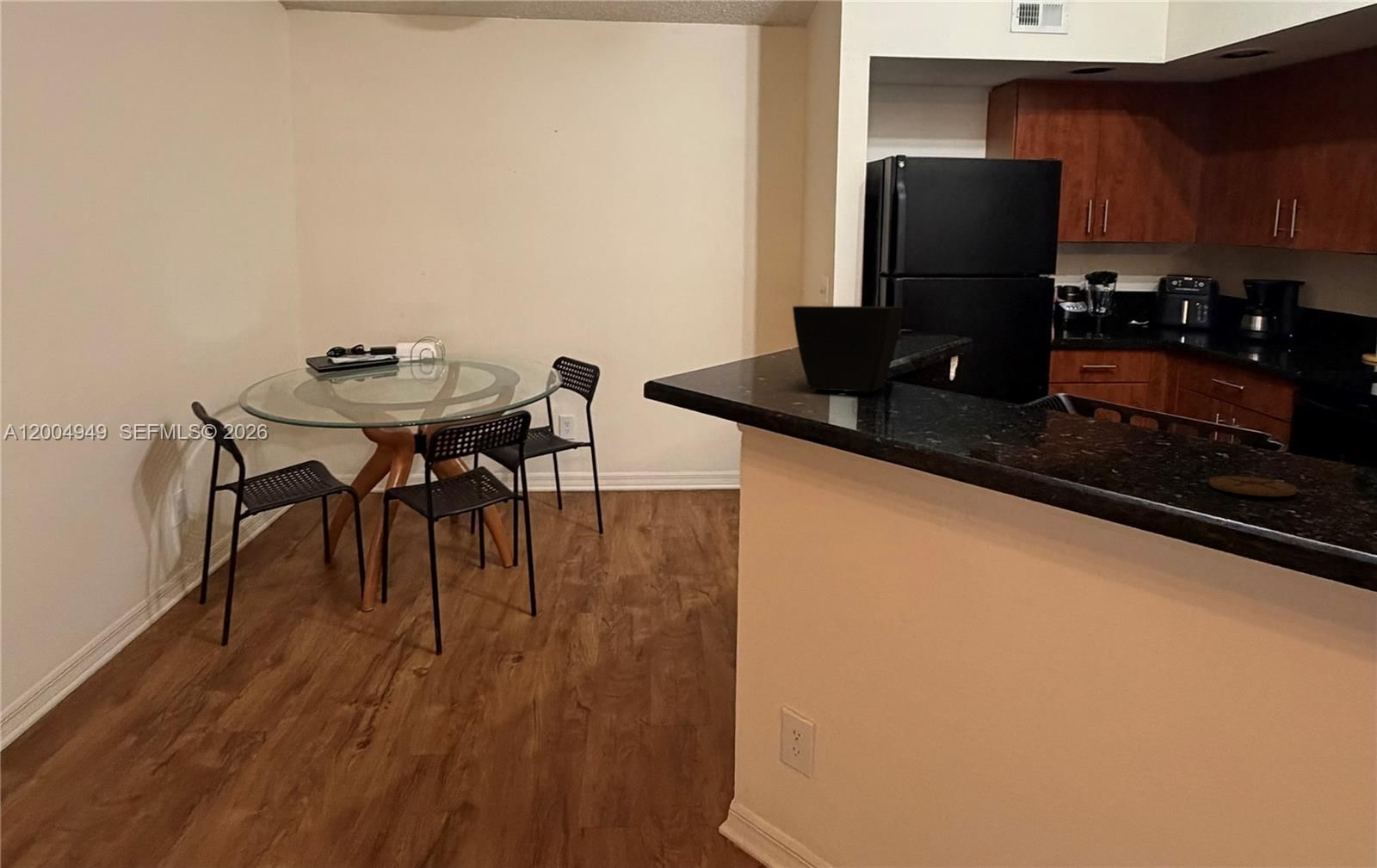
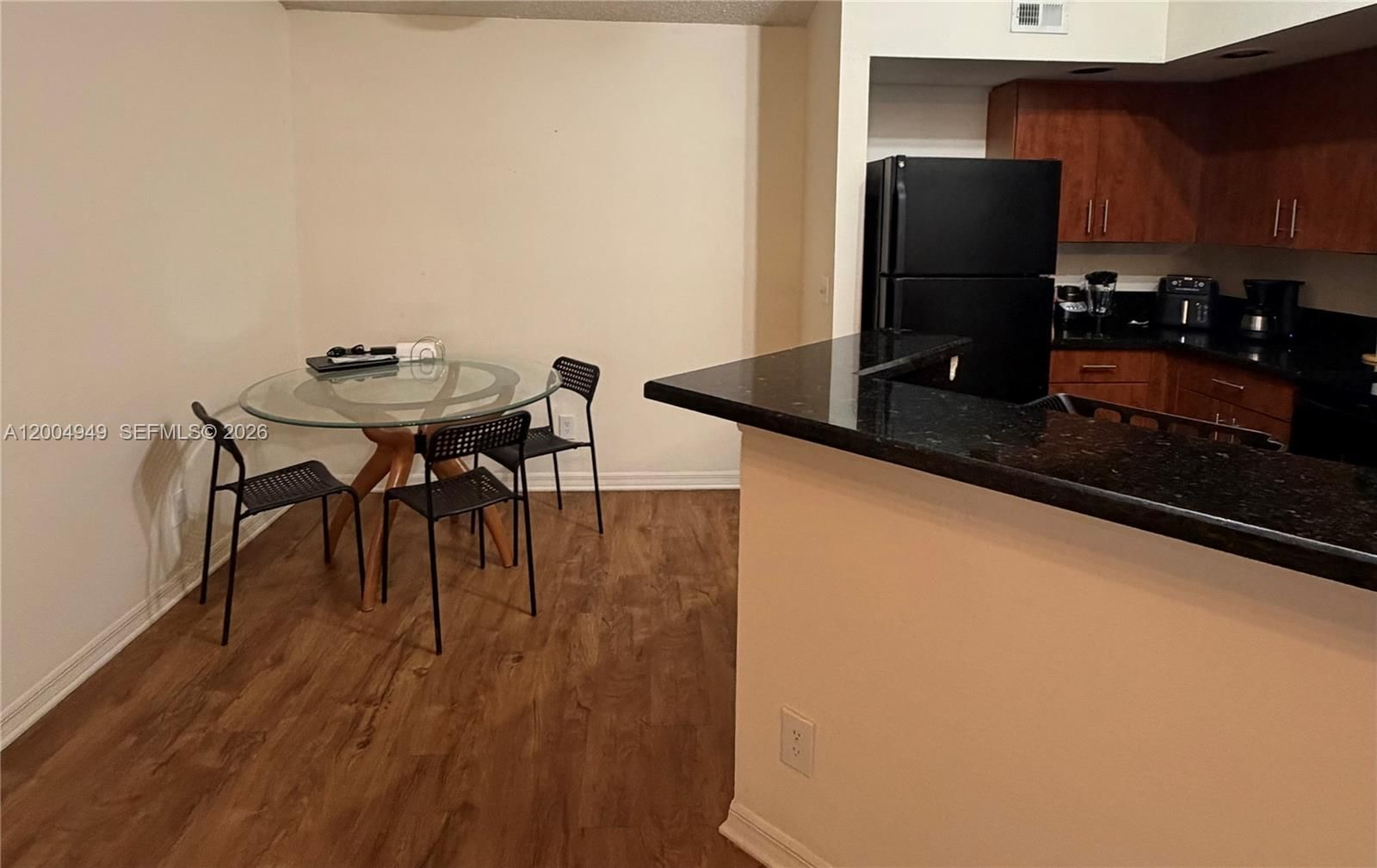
- coaster (1251, 485)
- flower pot (848, 348)
